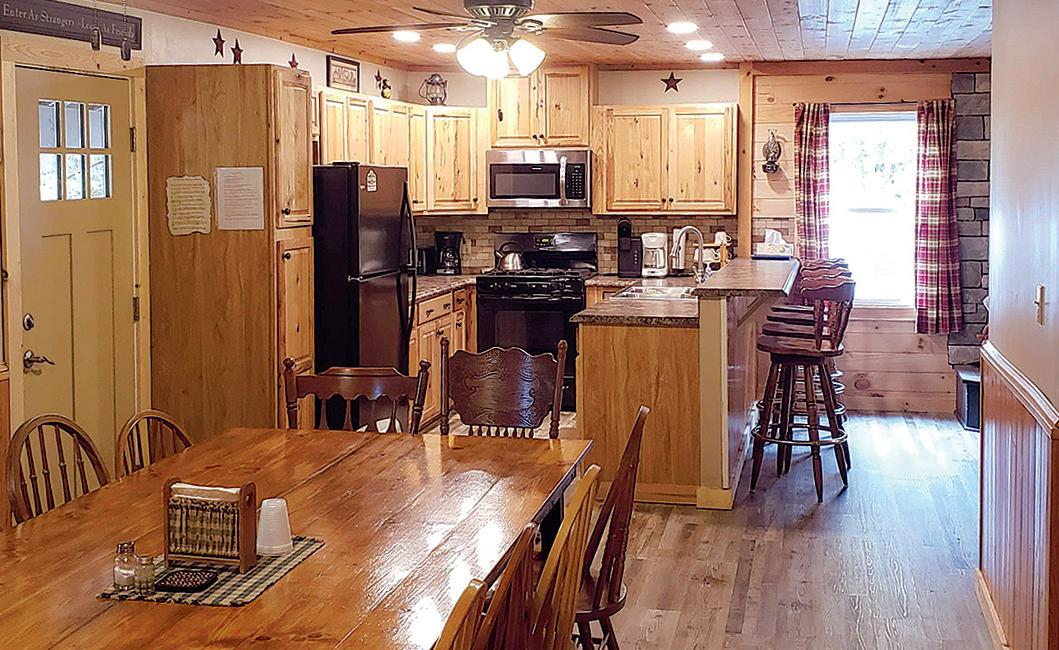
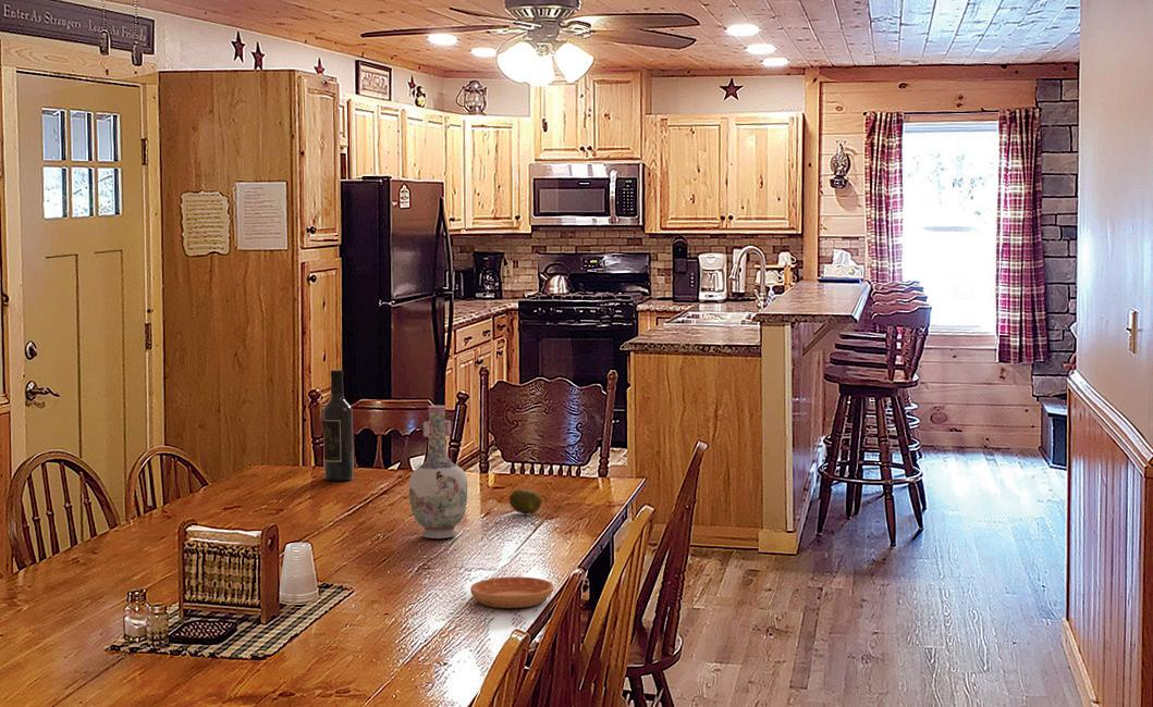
+ fruit (525, 501)
+ saucer (512, 593)
+ wine bottle (338, 424)
+ vase (438, 471)
